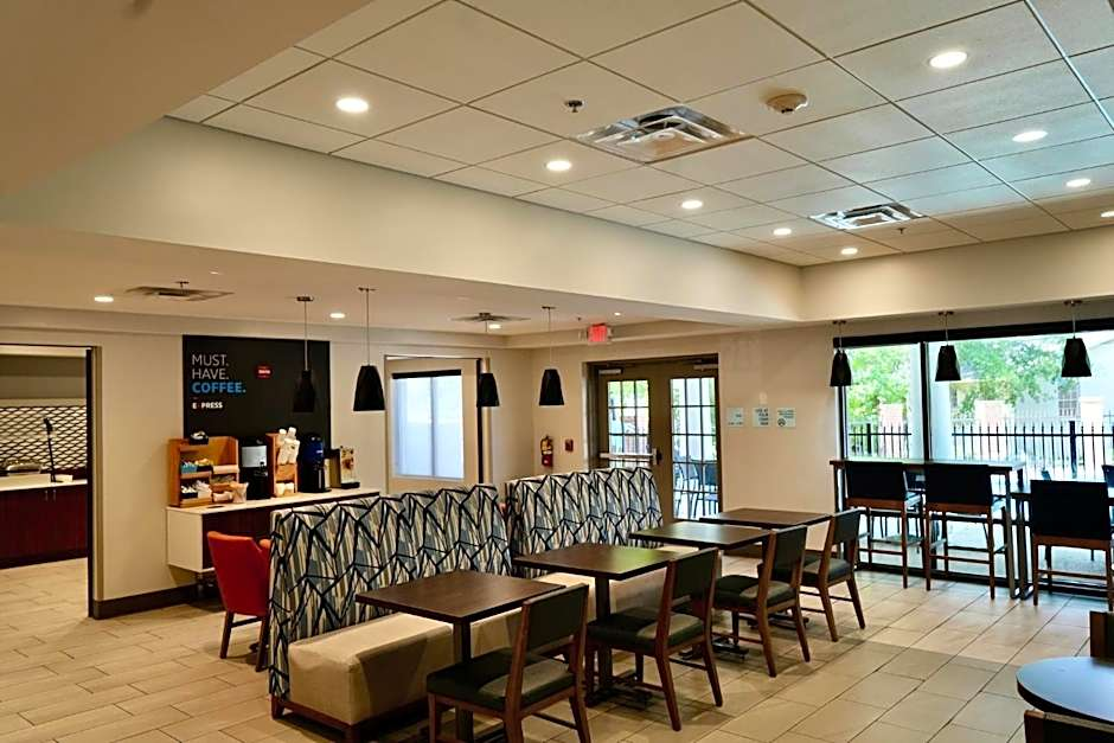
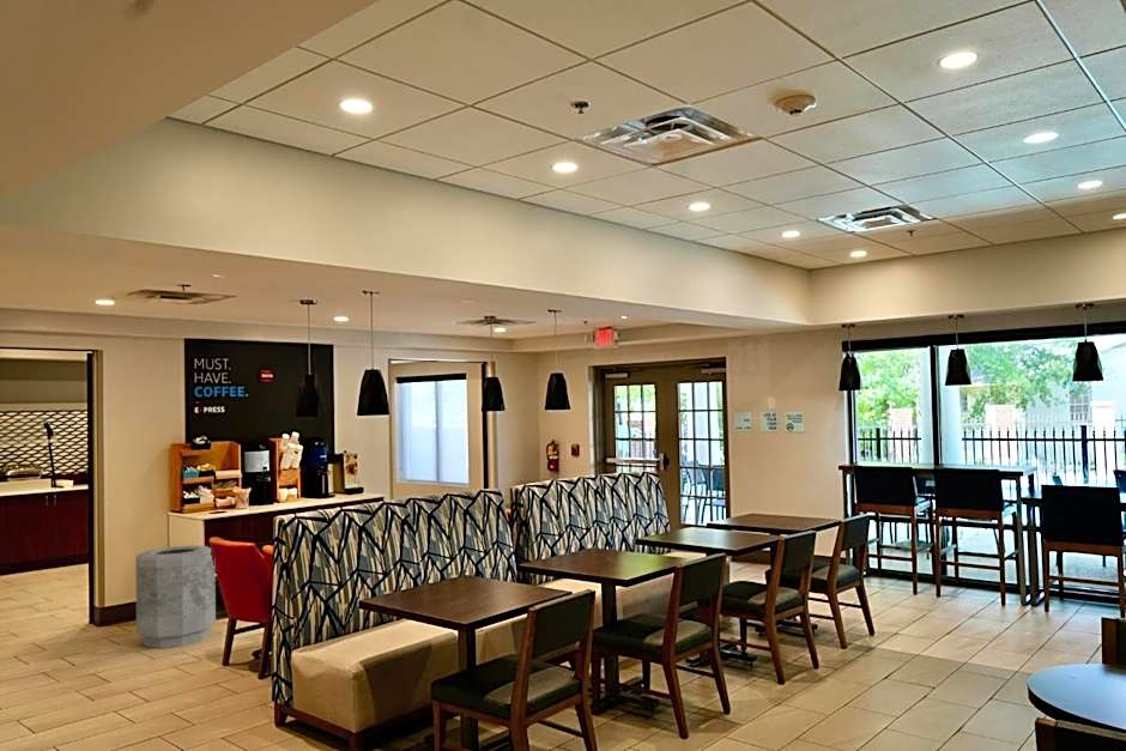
+ trash can (176, 594)
